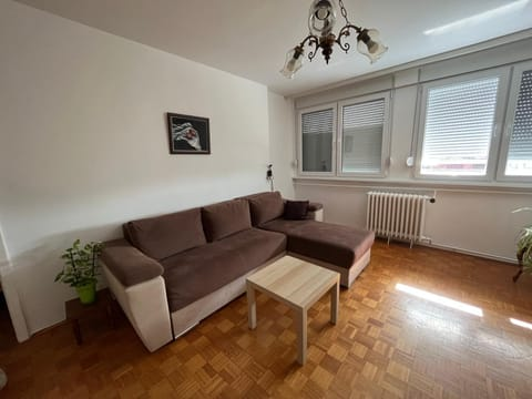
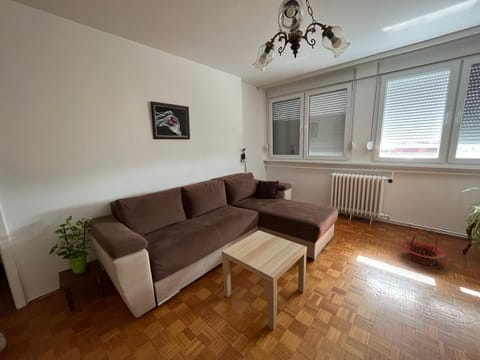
+ basket (423, 244)
